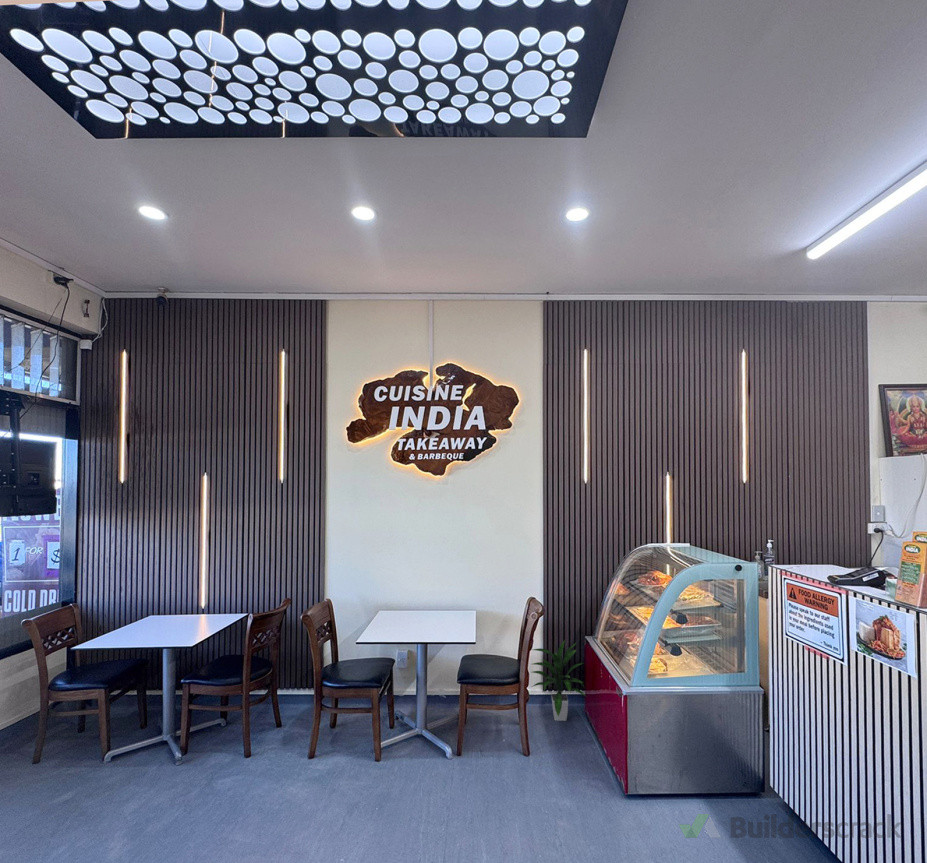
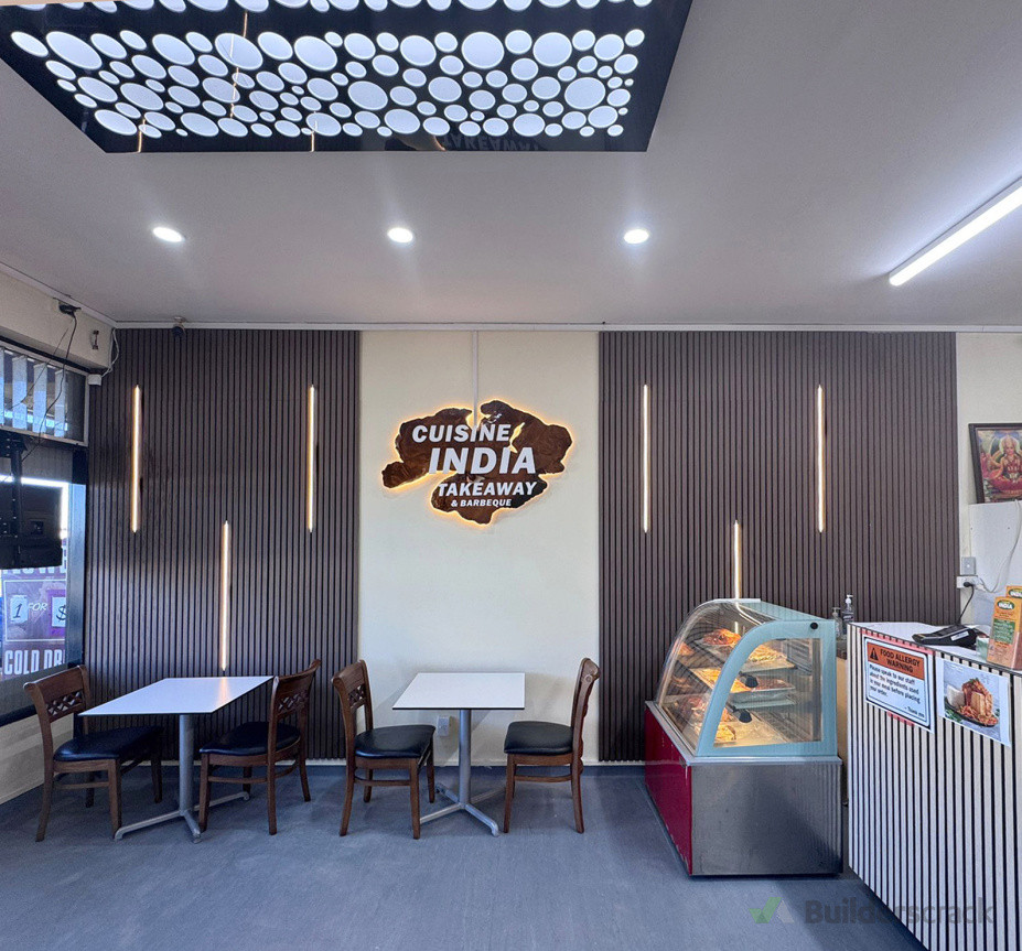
- indoor plant (558, 680)
